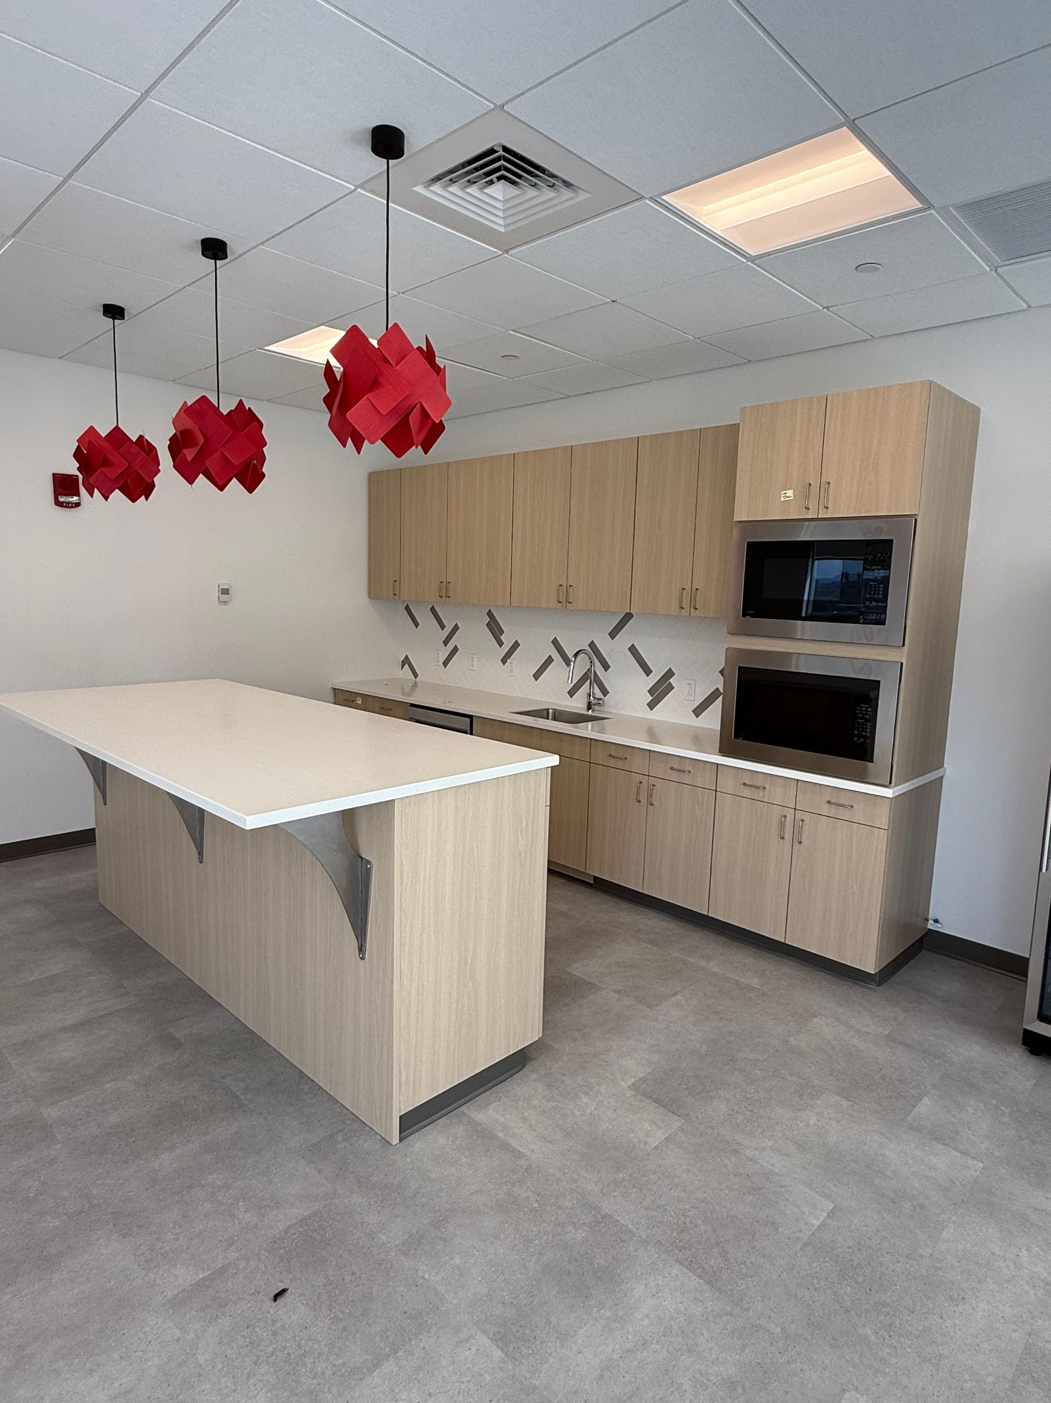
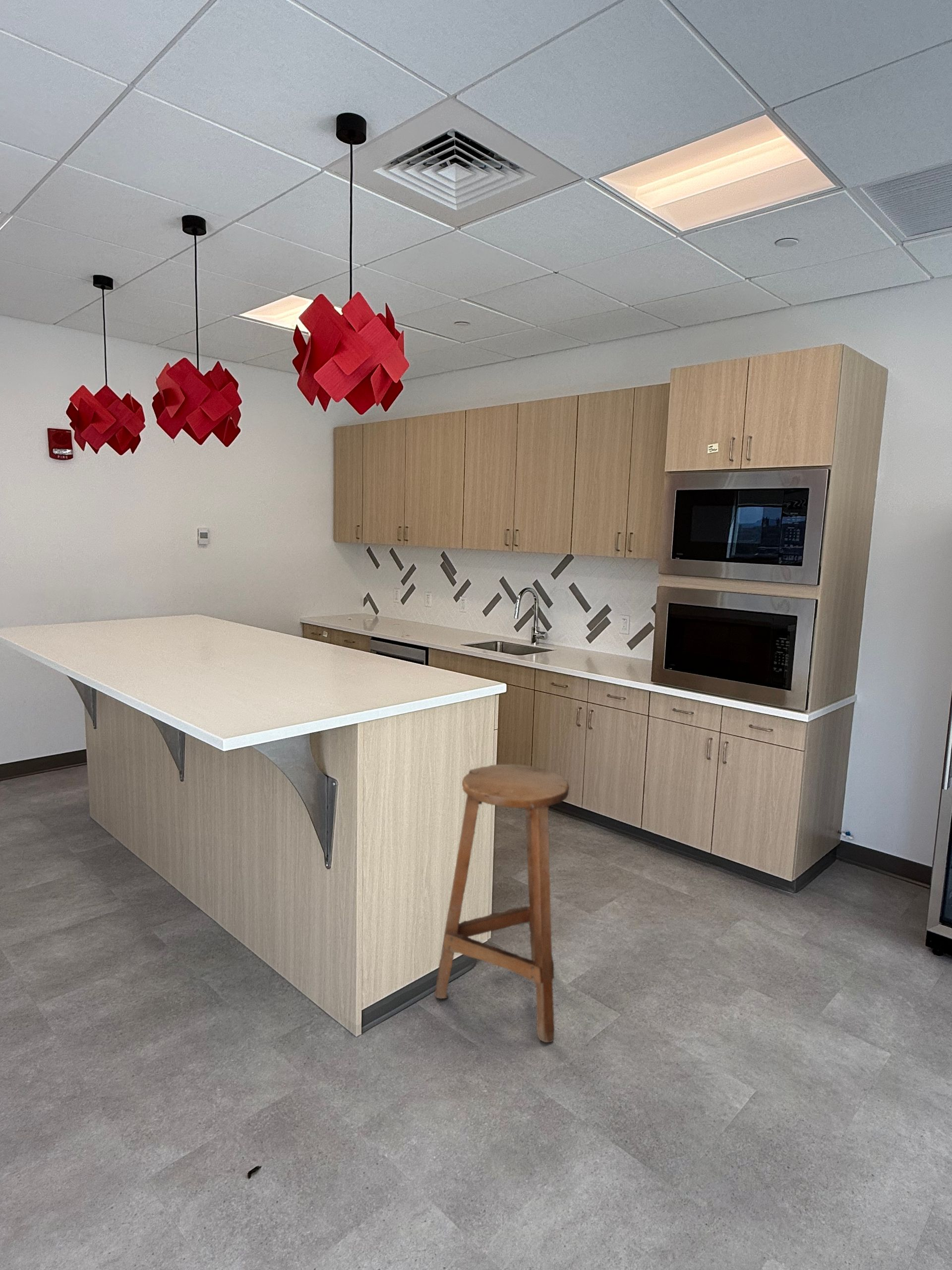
+ bar stool (529, 890)
